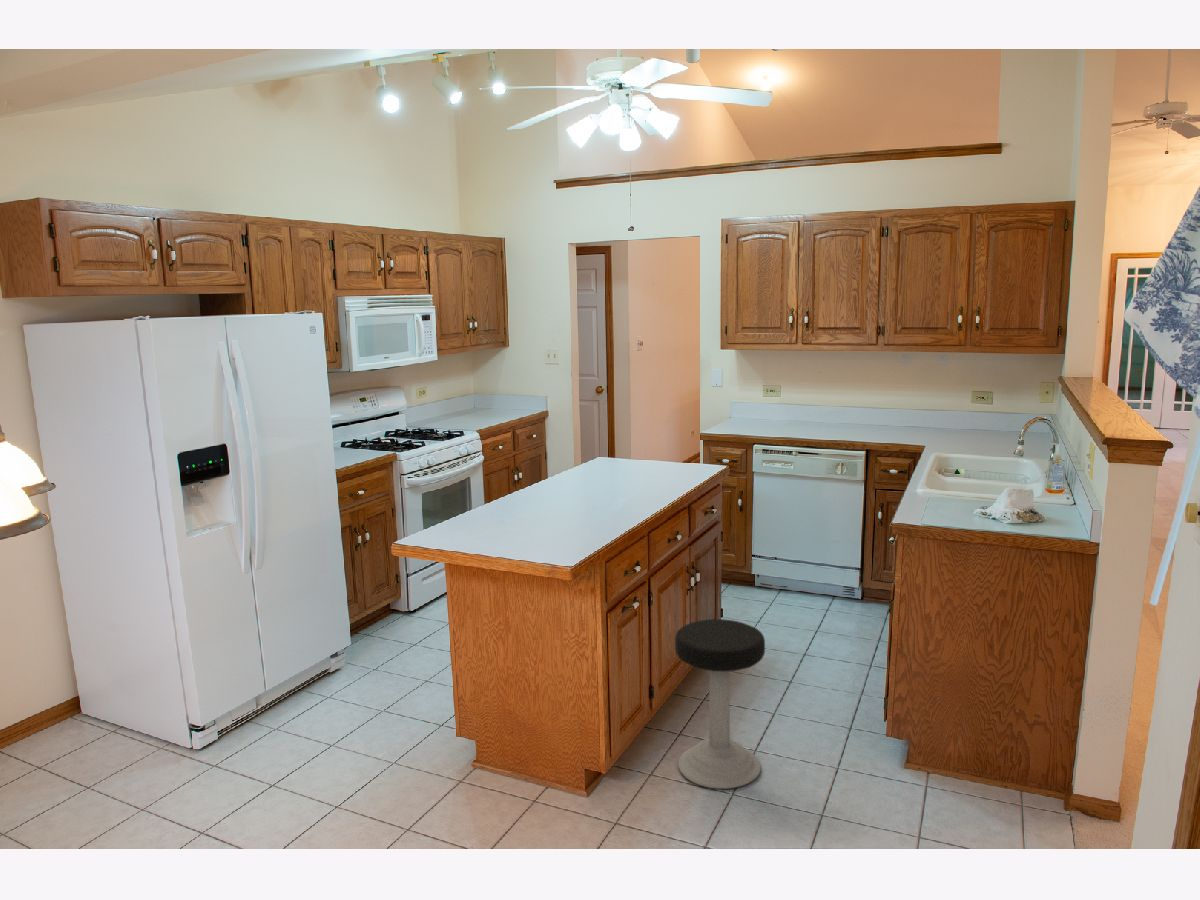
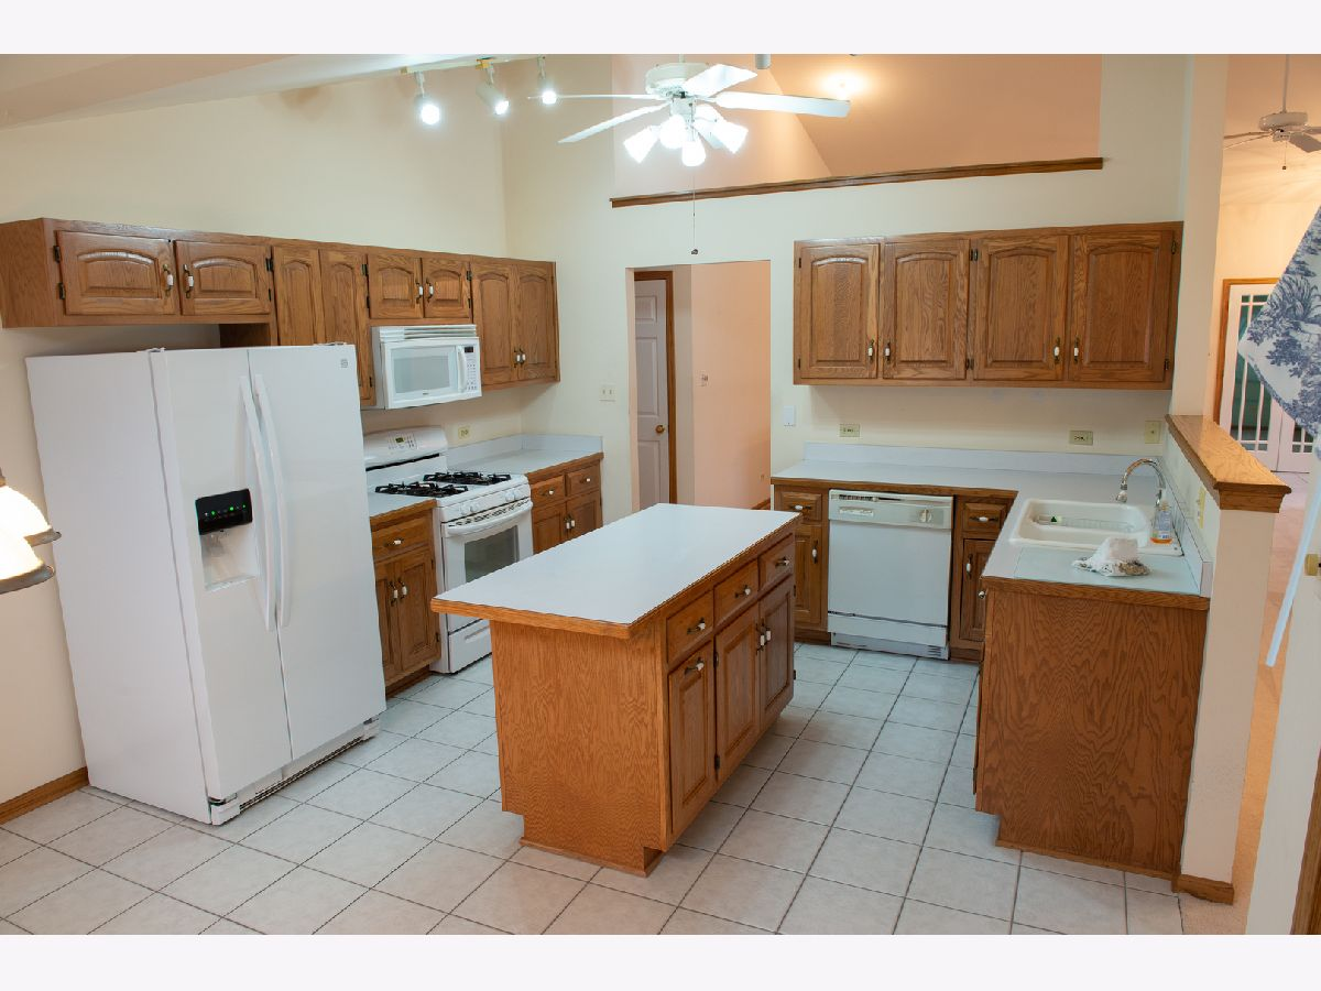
- stool (719, 701)
